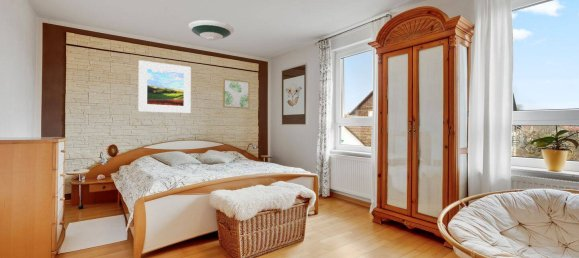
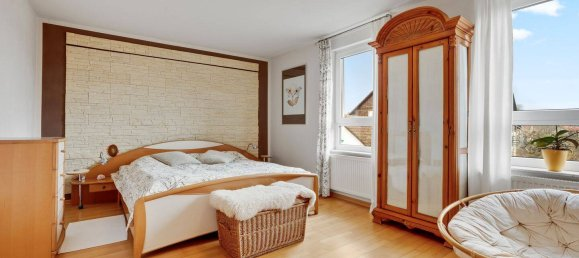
- wall art (236, 94)
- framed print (165, 88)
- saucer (211, 34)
